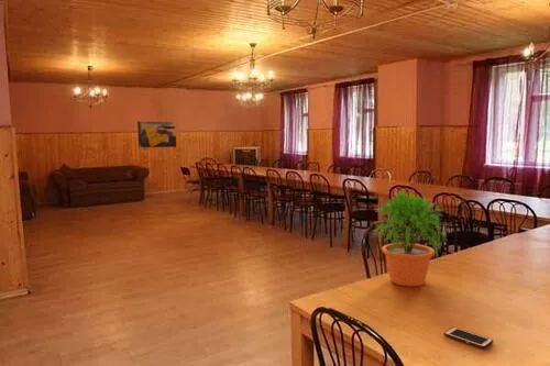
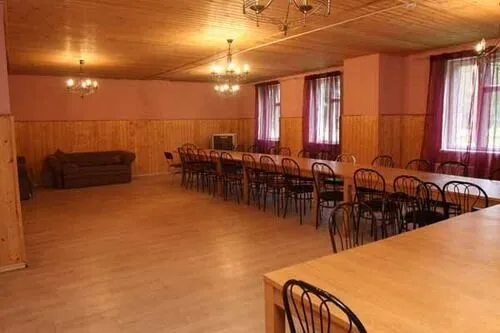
- potted plant (408, 235)
- cell phone (468, 337)
- wall art (157, 134)
